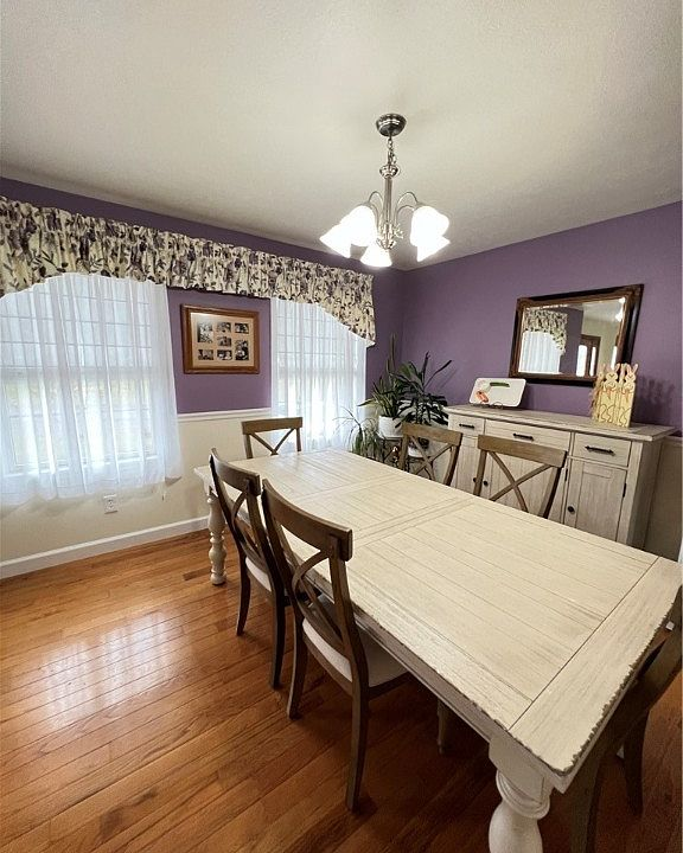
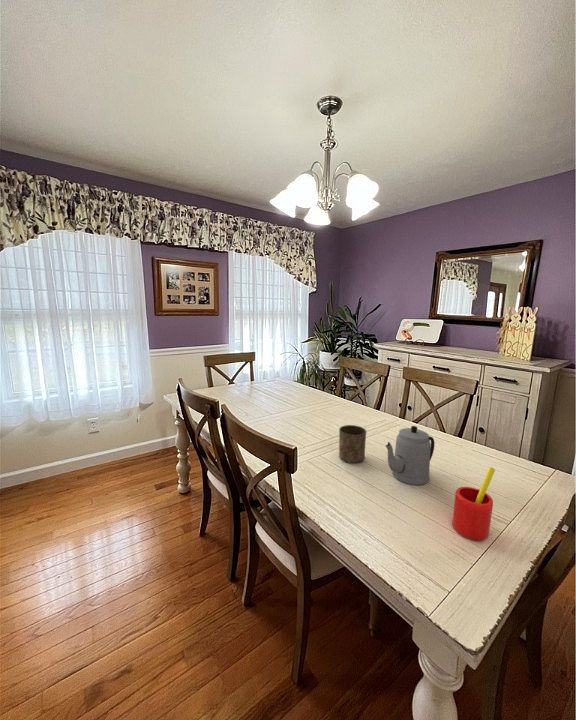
+ straw (476, 499)
+ cup (352, 443)
+ teapot (410, 451)
